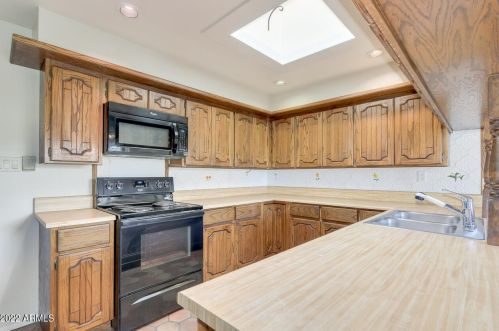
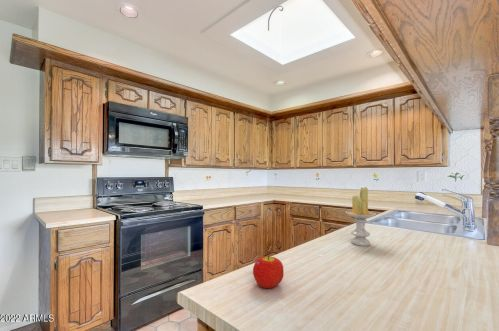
+ candle (360, 215)
+ fruit (268, 270)
